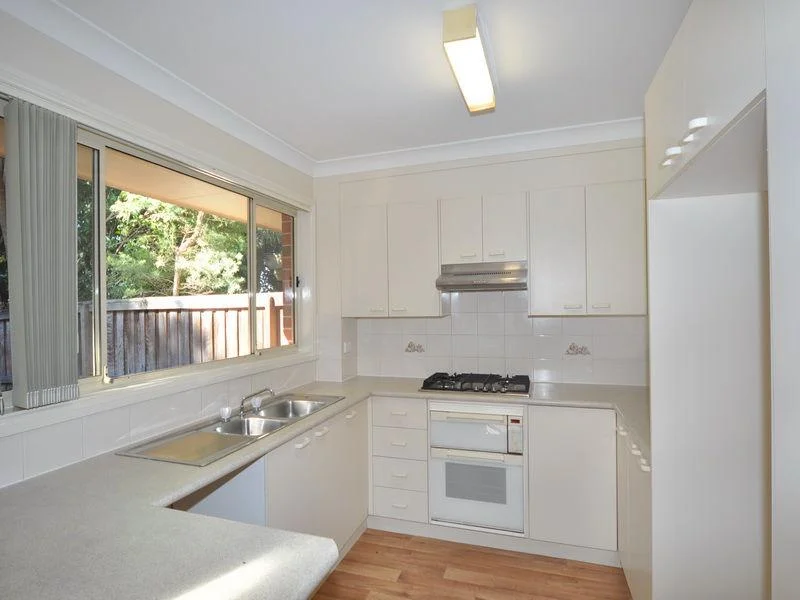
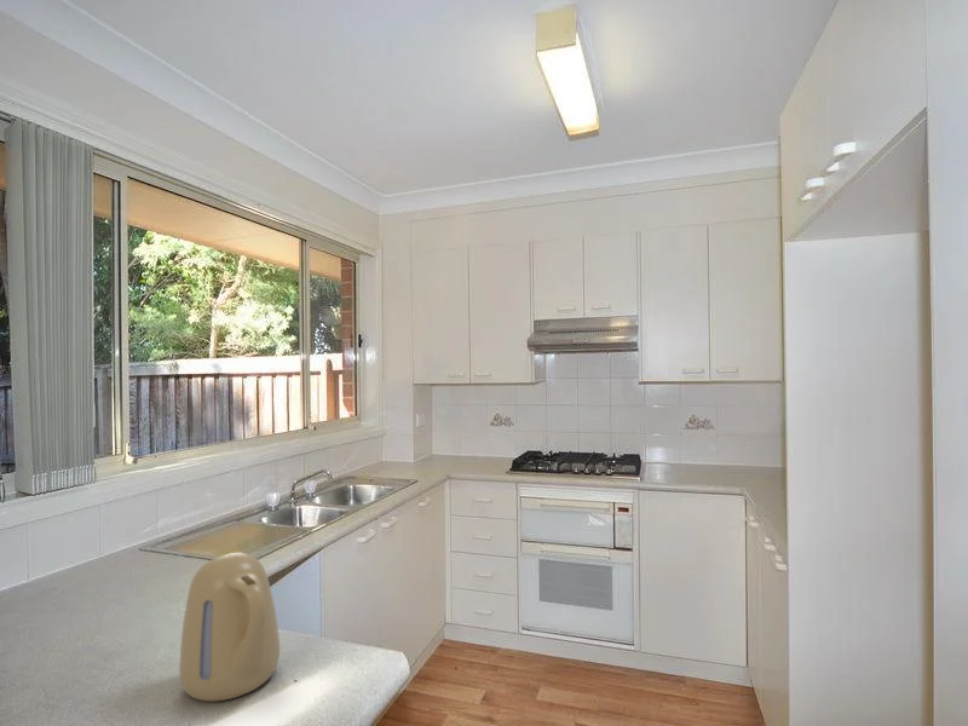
+ kettle (232, 617)
